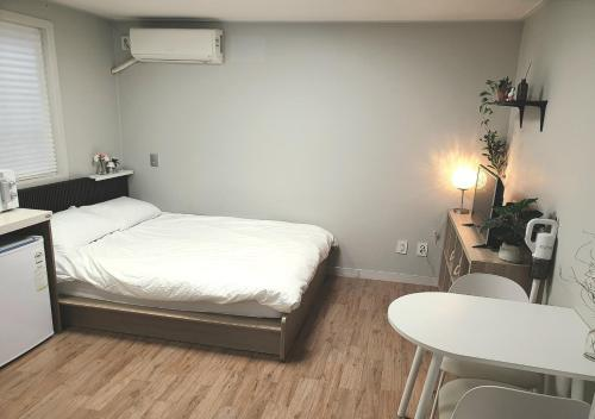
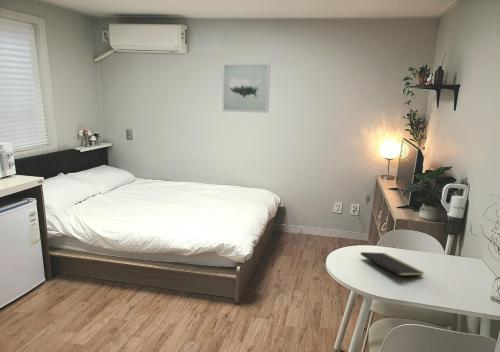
+ notepad (391, 263)
+ wall art (245, 88)
